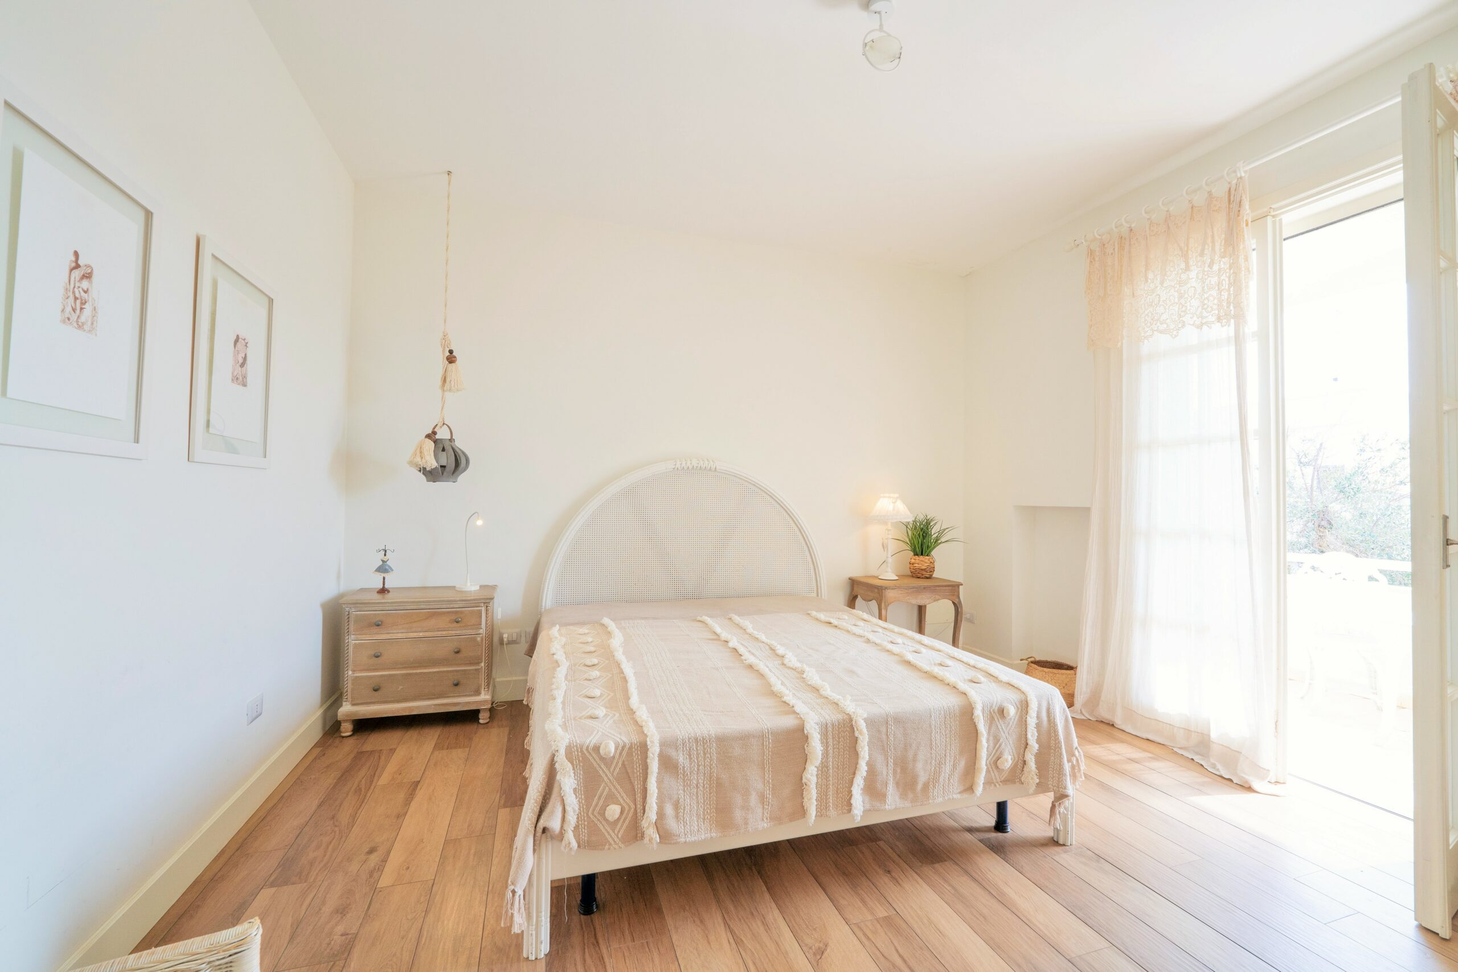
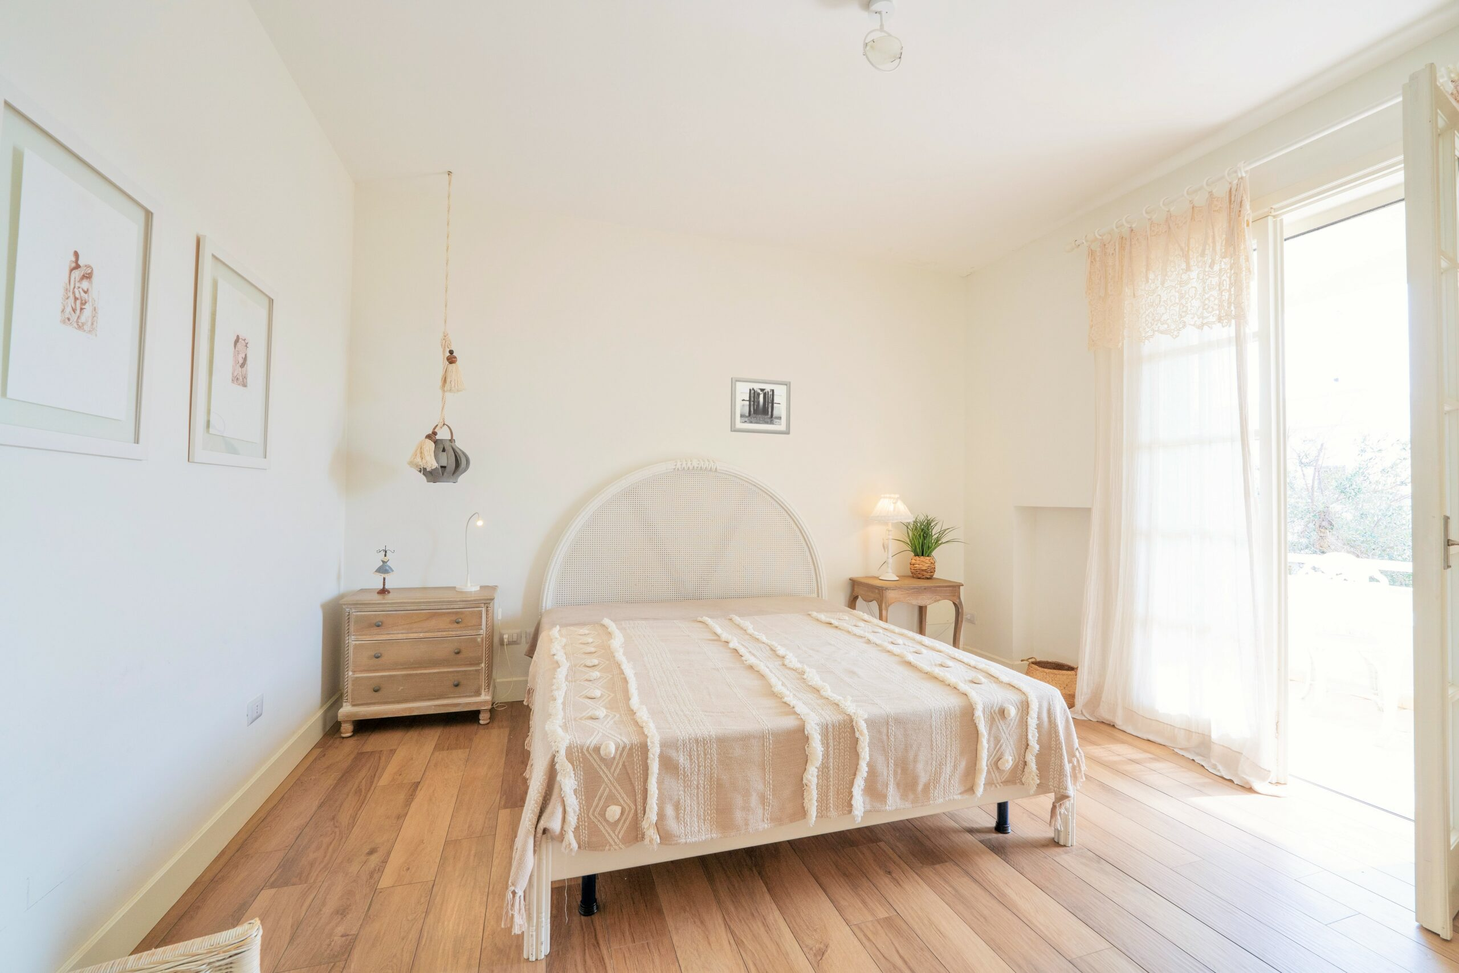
+ wall art (761, 406)
